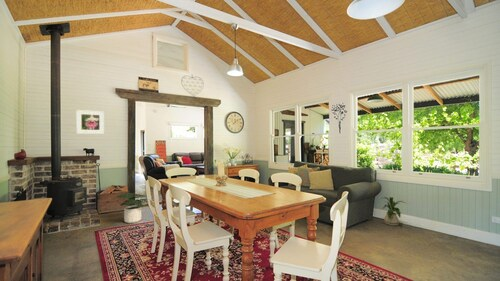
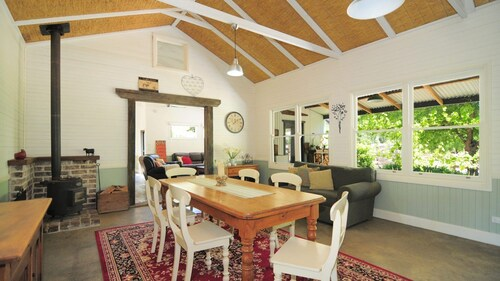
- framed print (90, 122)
- potted plant (133, 206)
- house plant (393, 209)
